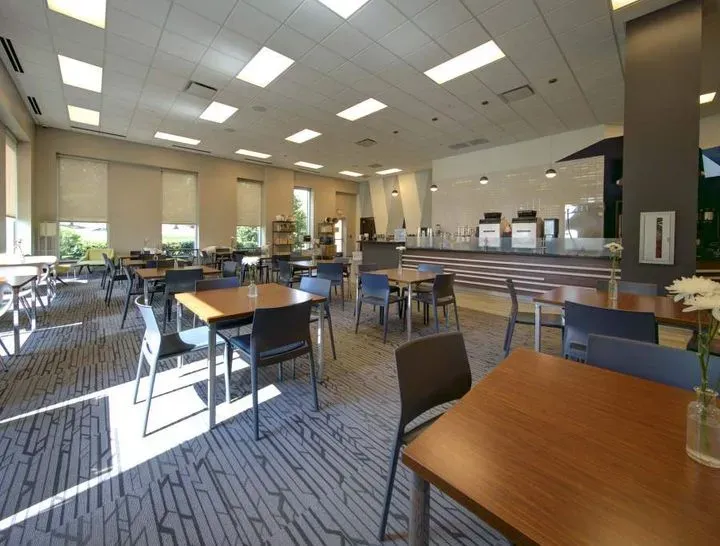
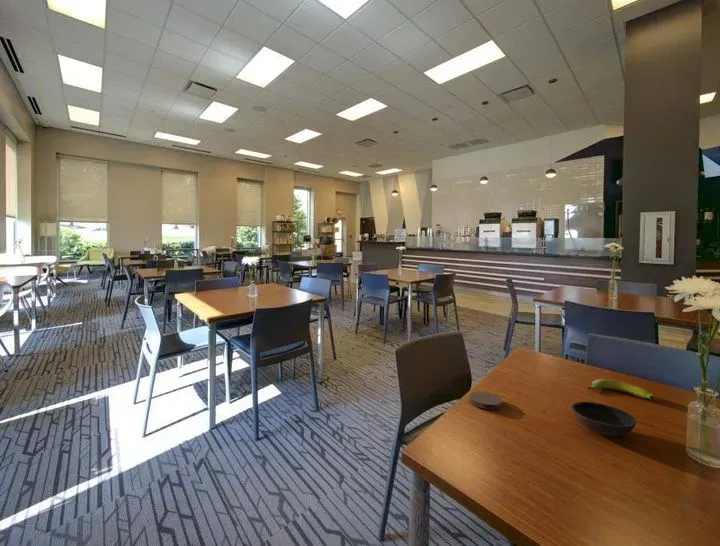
+ coaster (485, 400)
+ banana (618, 387)
+ bowl (601, 421)
